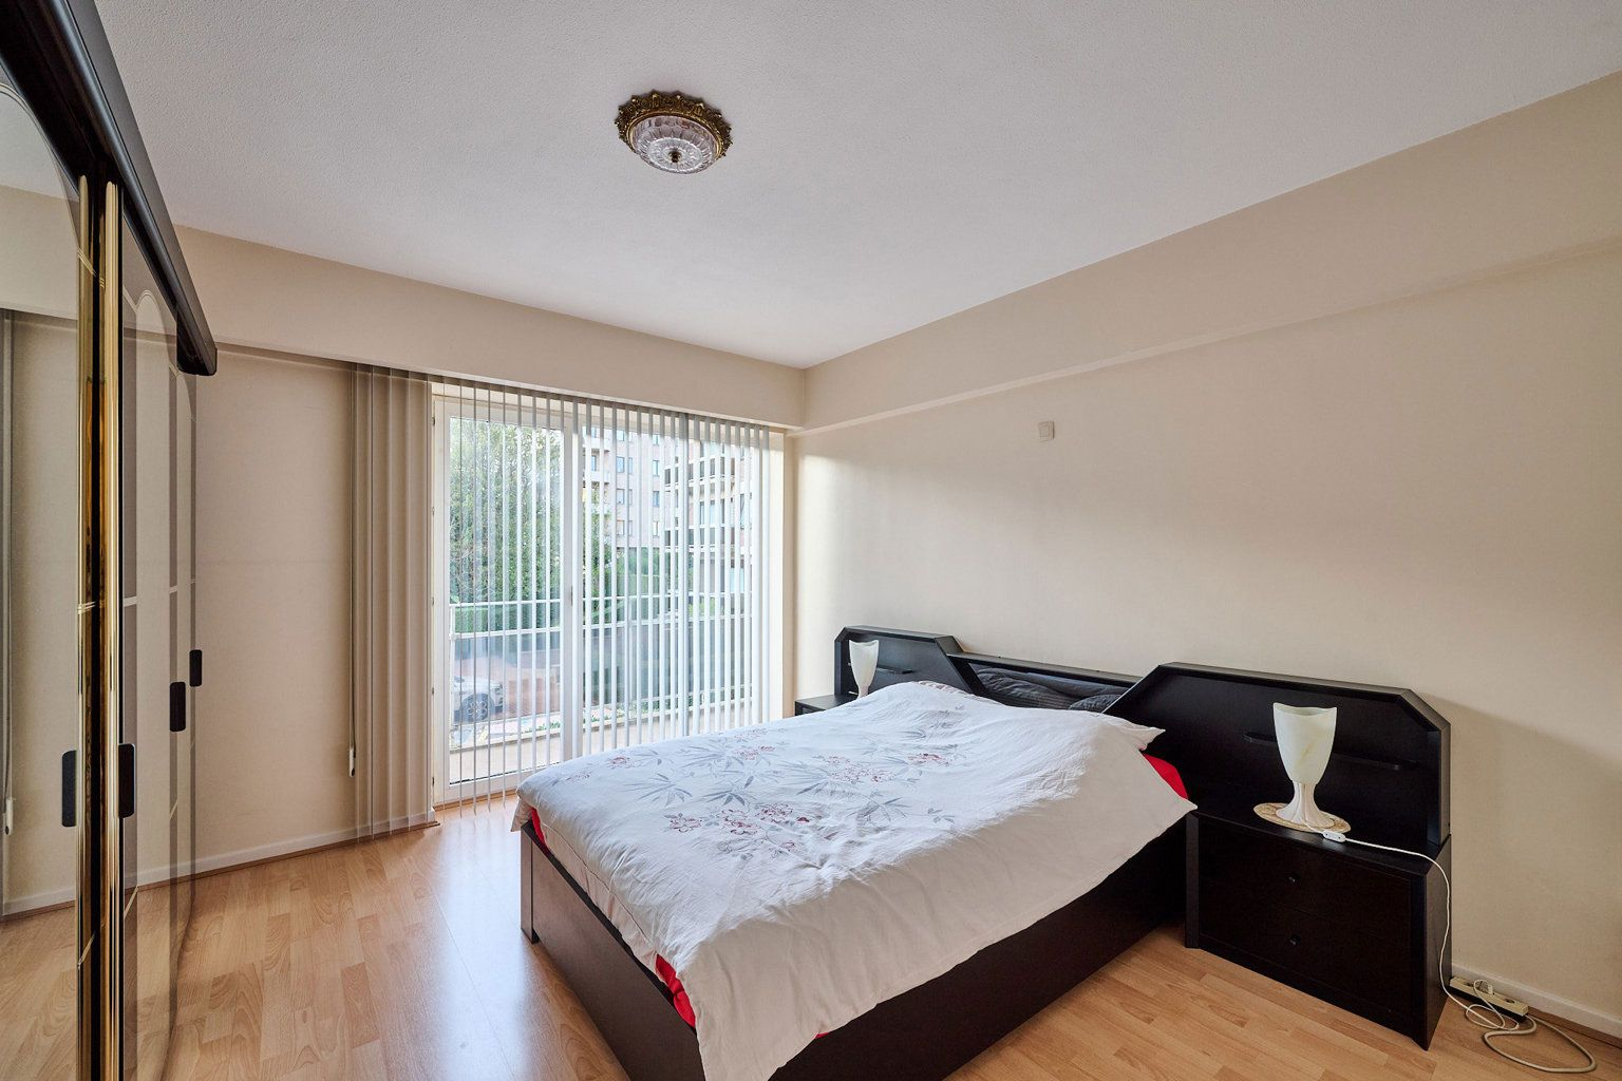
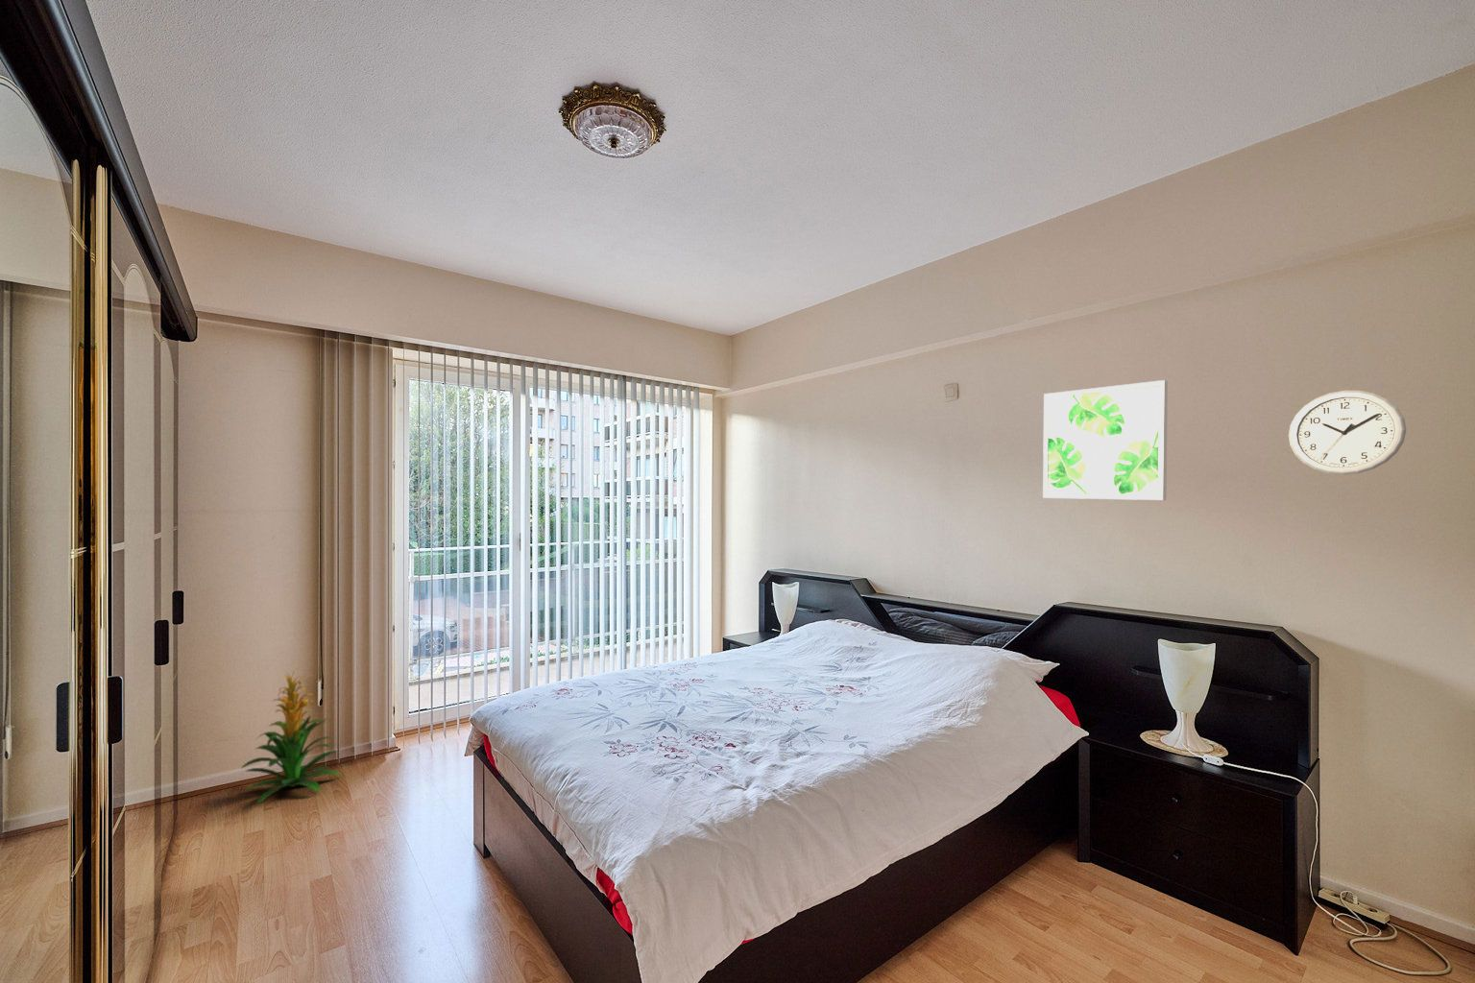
+ indoor plant (293, 726)
+ wall art (1101, 442)
+ wall clock (1343, 432)
